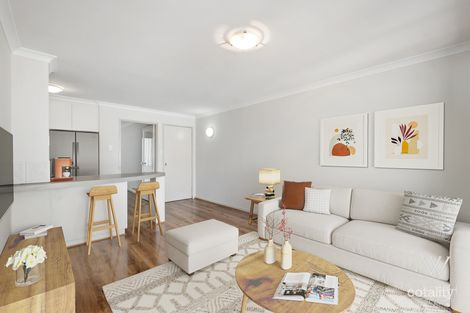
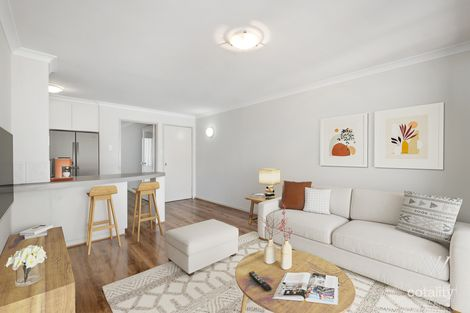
+ remote control (259, 280)
